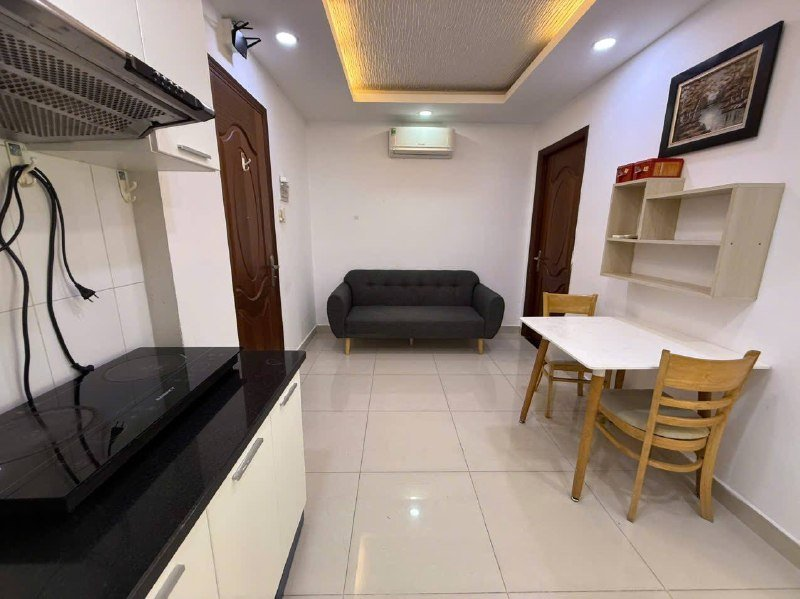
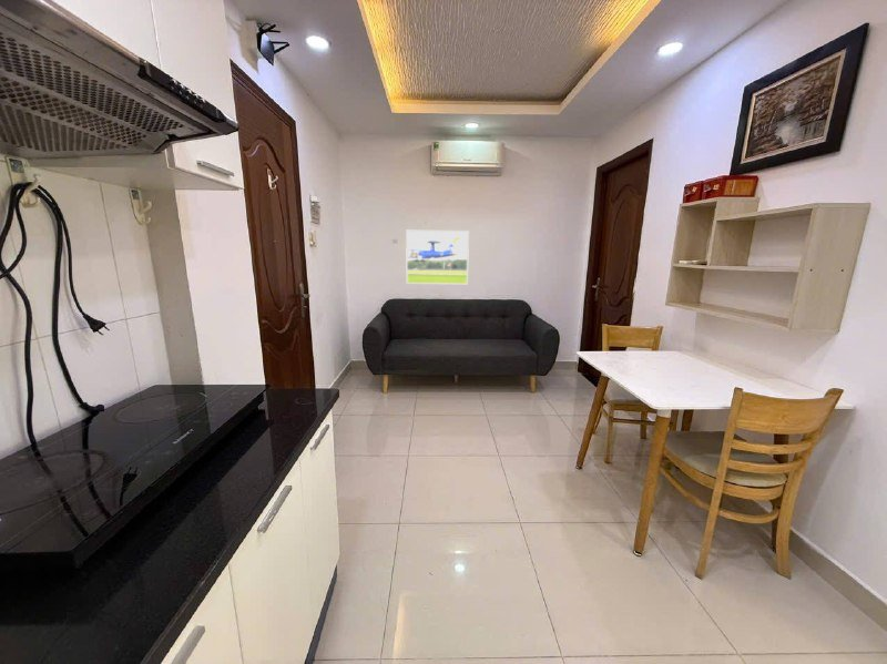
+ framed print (437, 257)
